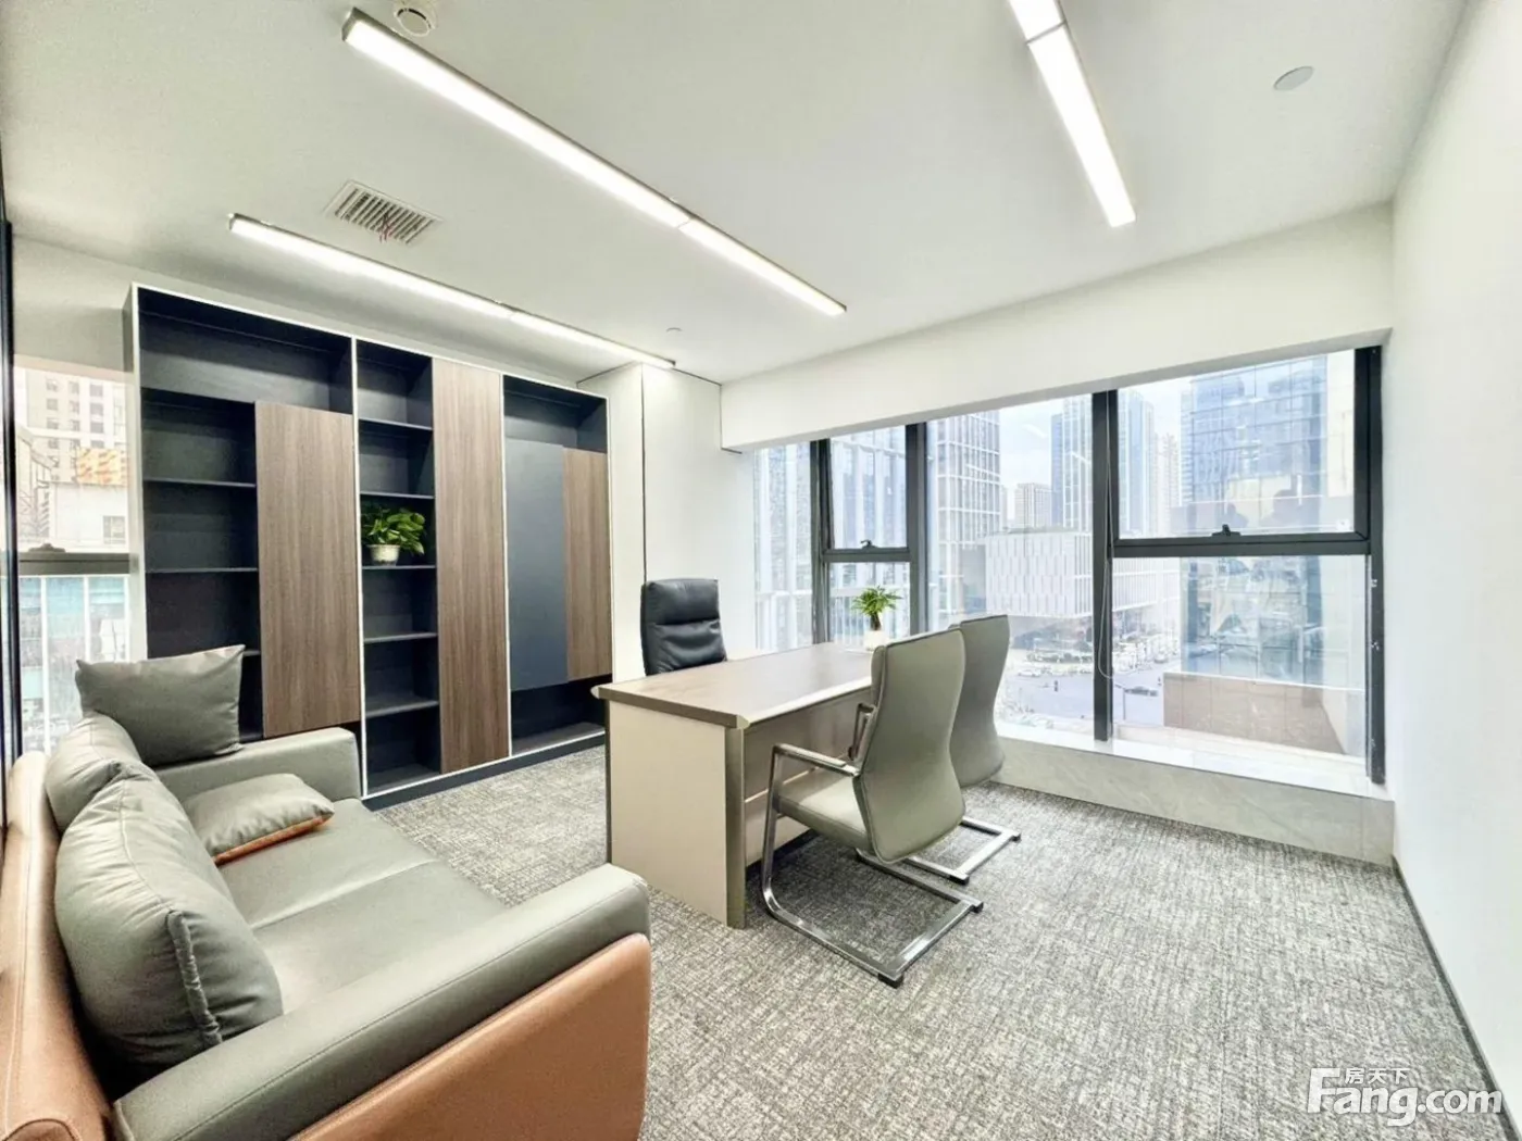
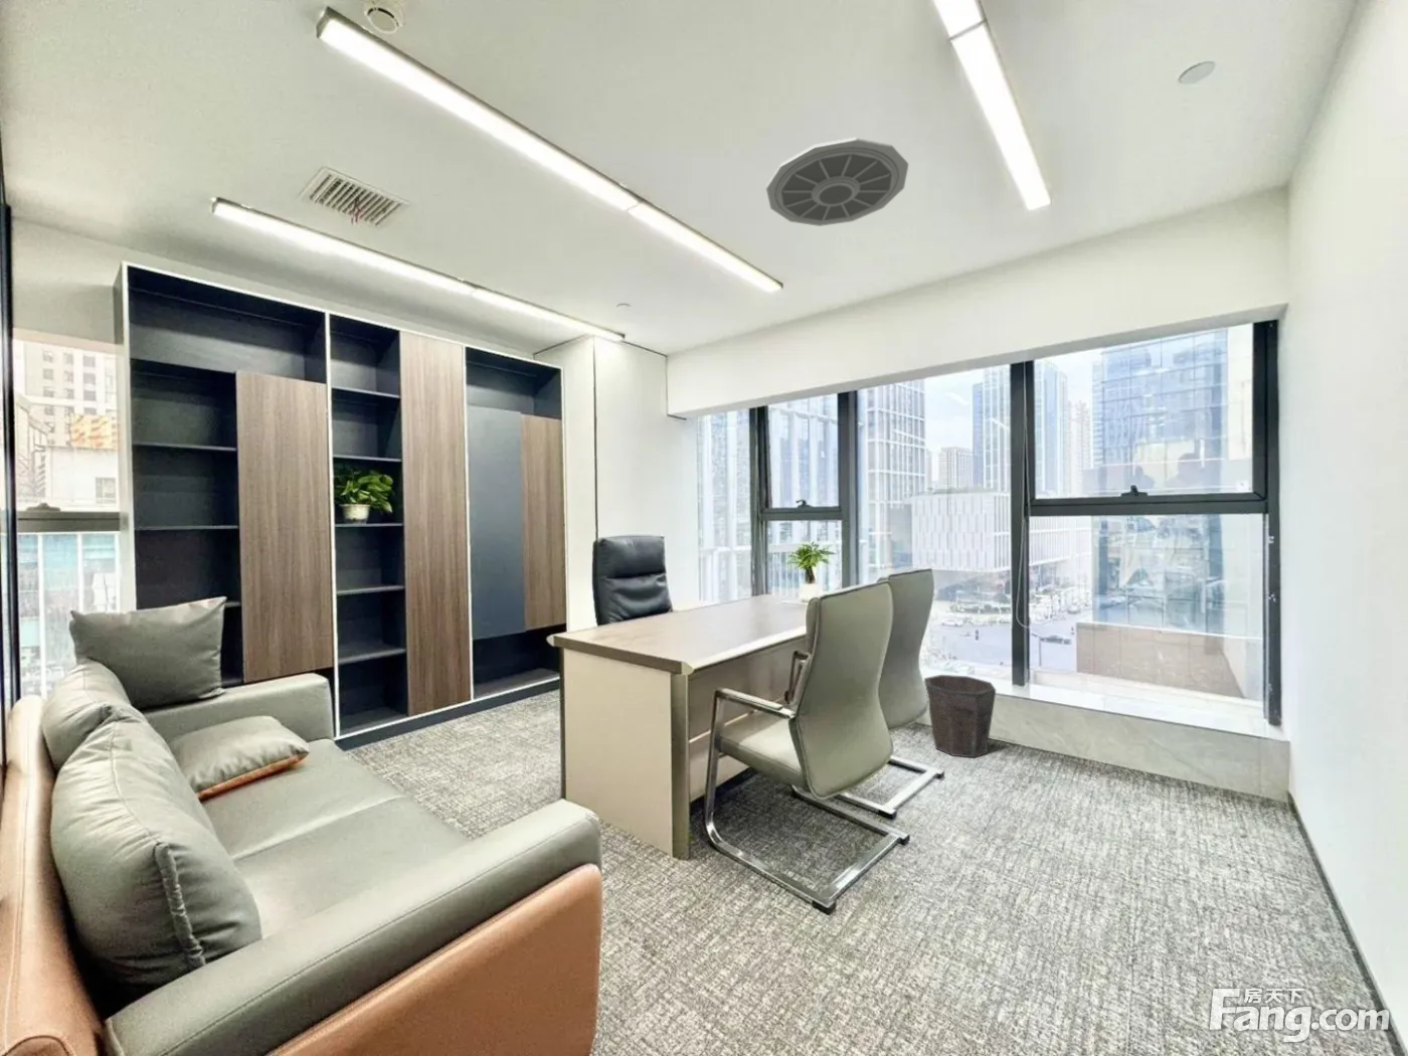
+ ceiling vent (835, 190)
+ waste bin (959, 715)
